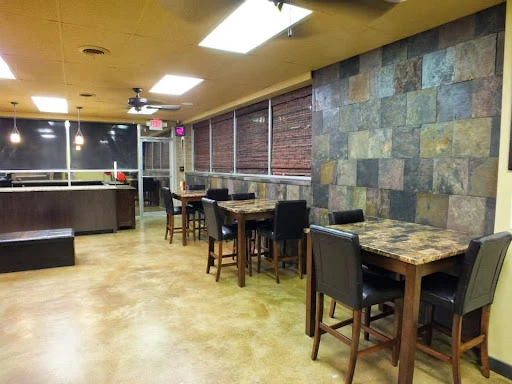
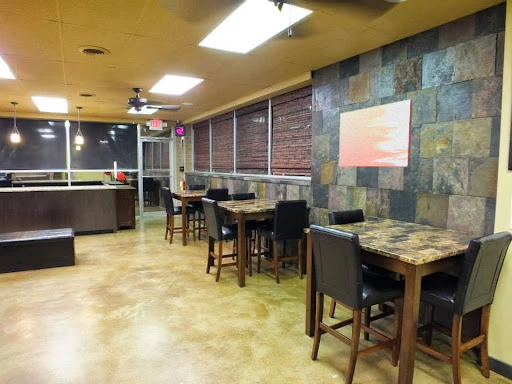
+ wall art (371, 137)
